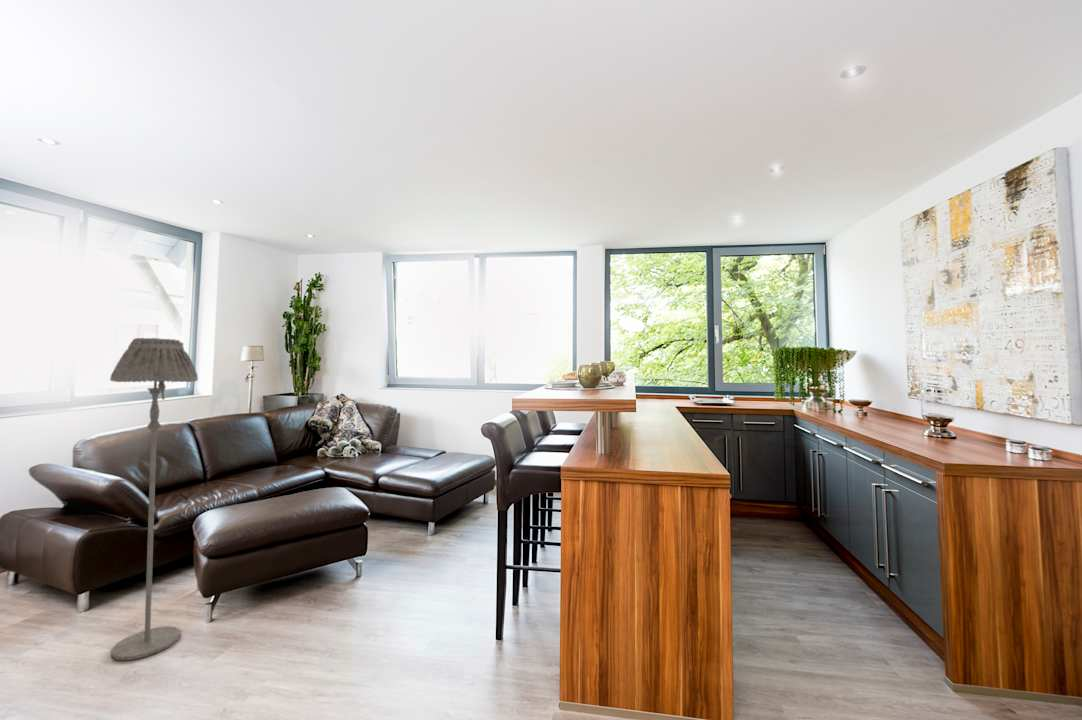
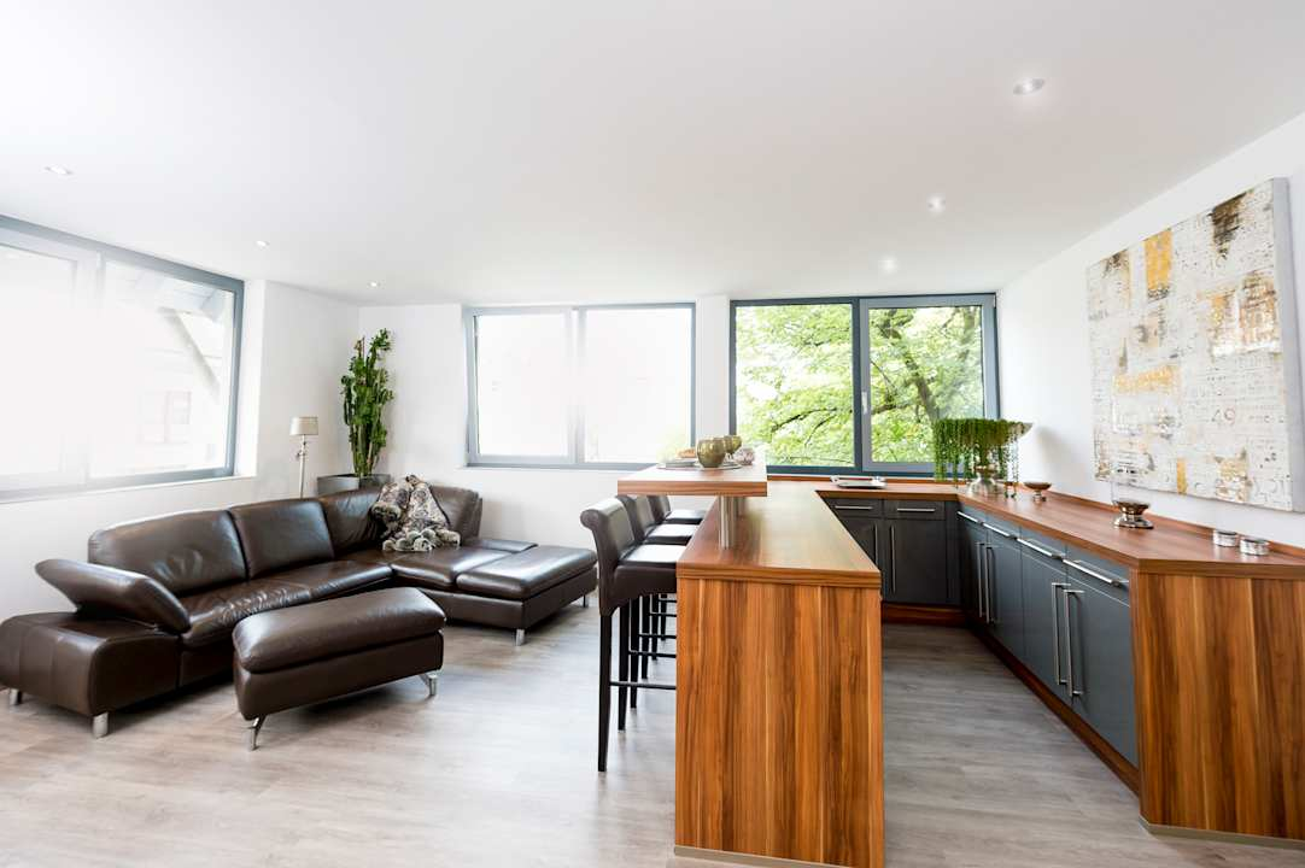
- floor lamp (152, 489)
